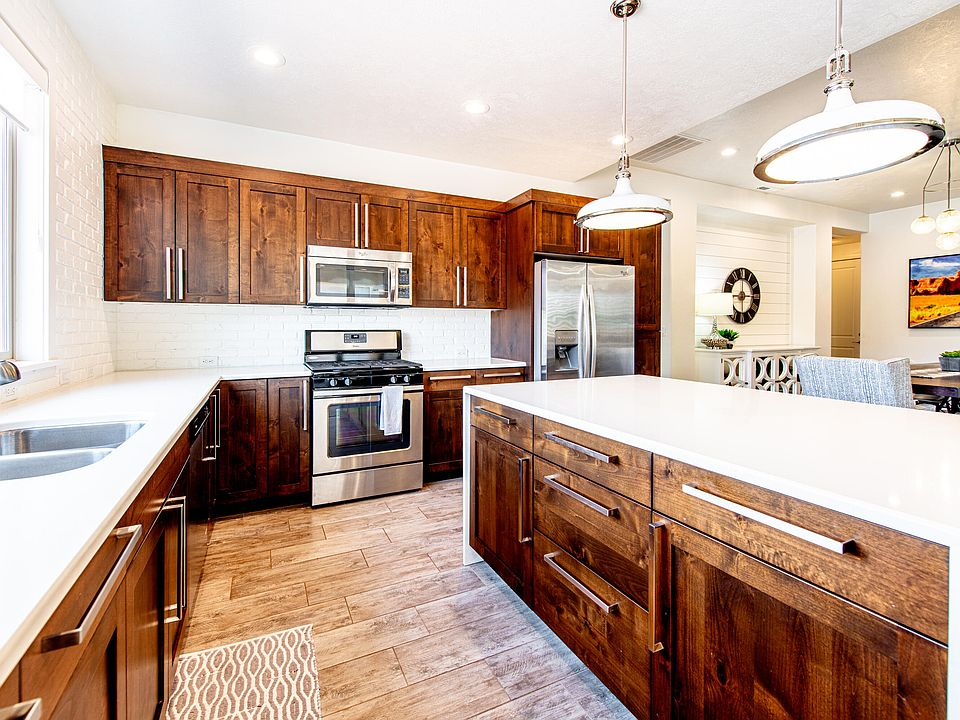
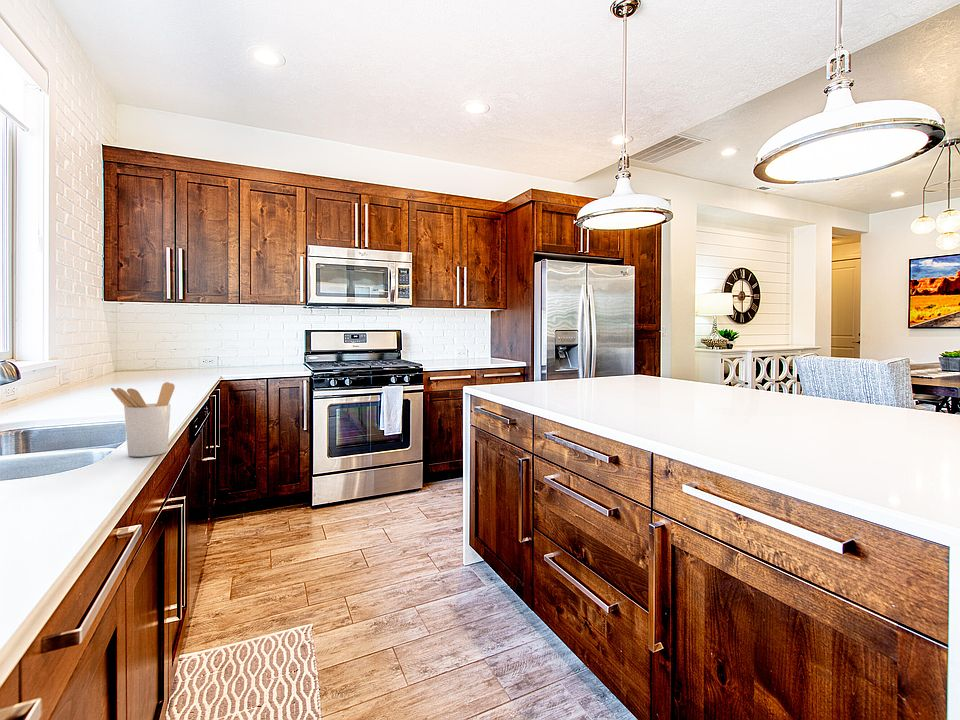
+ utensil holder (141, 419)
